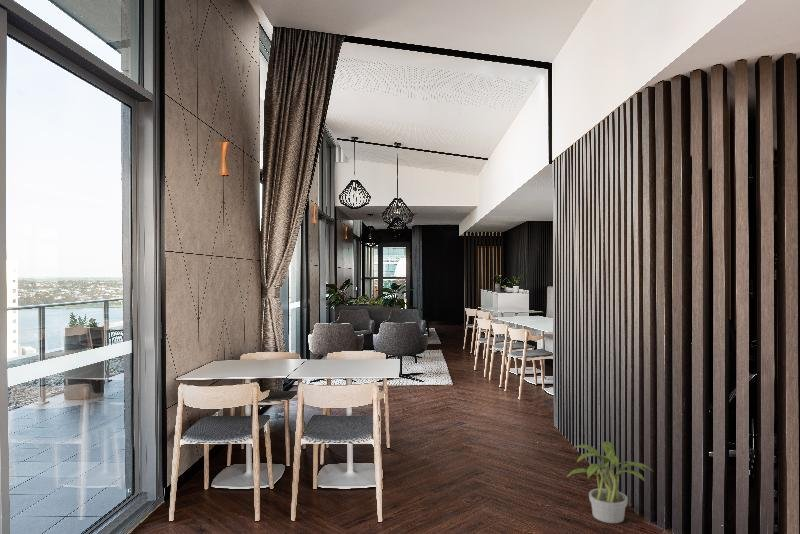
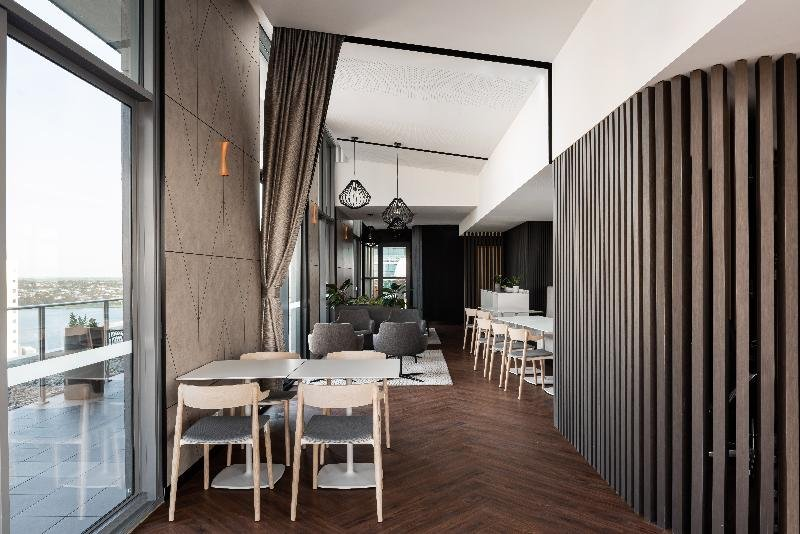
- potted plant (608, 483)
